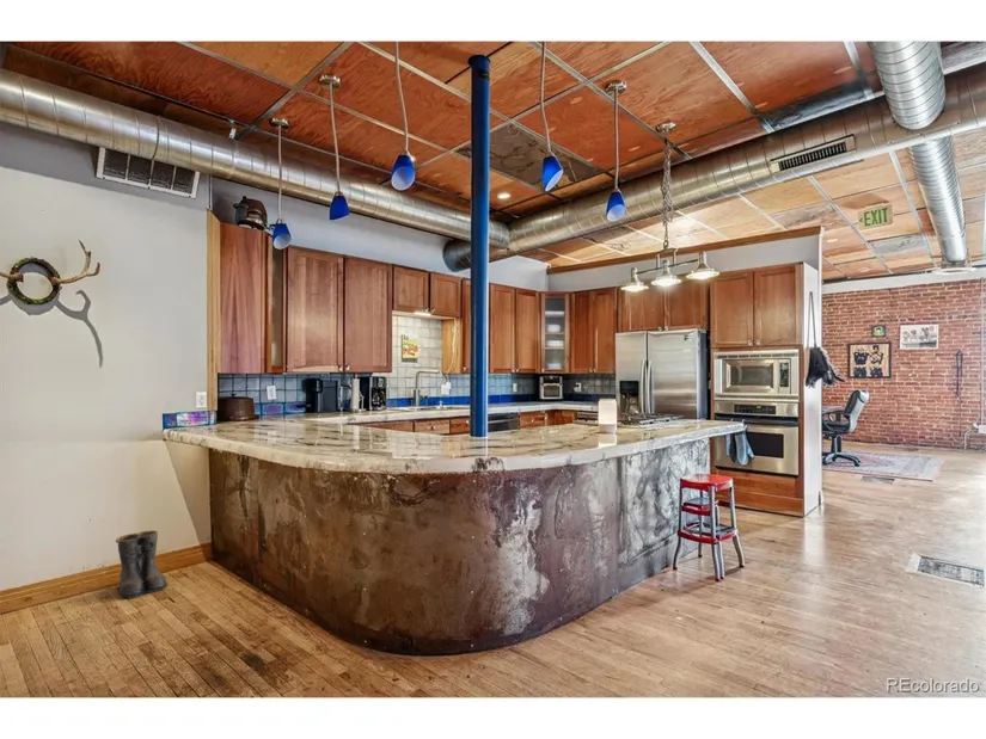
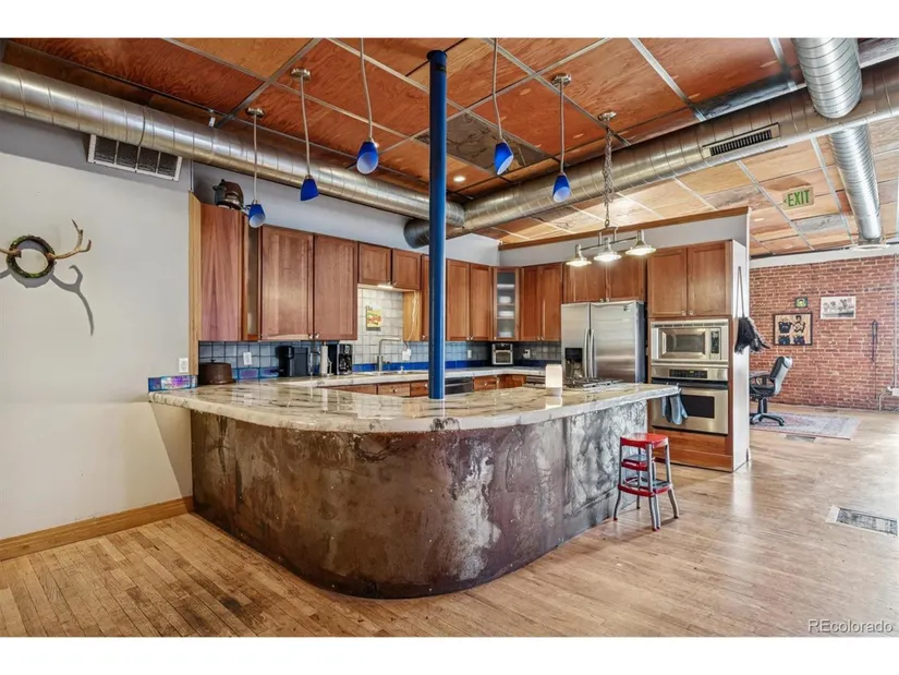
- boots (140, 561)
